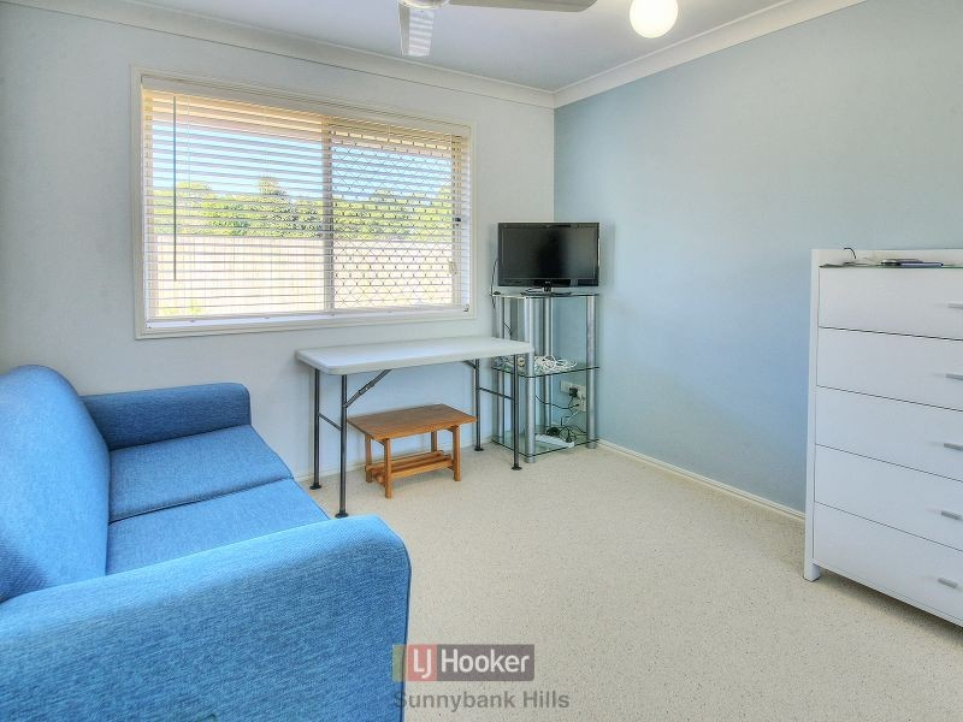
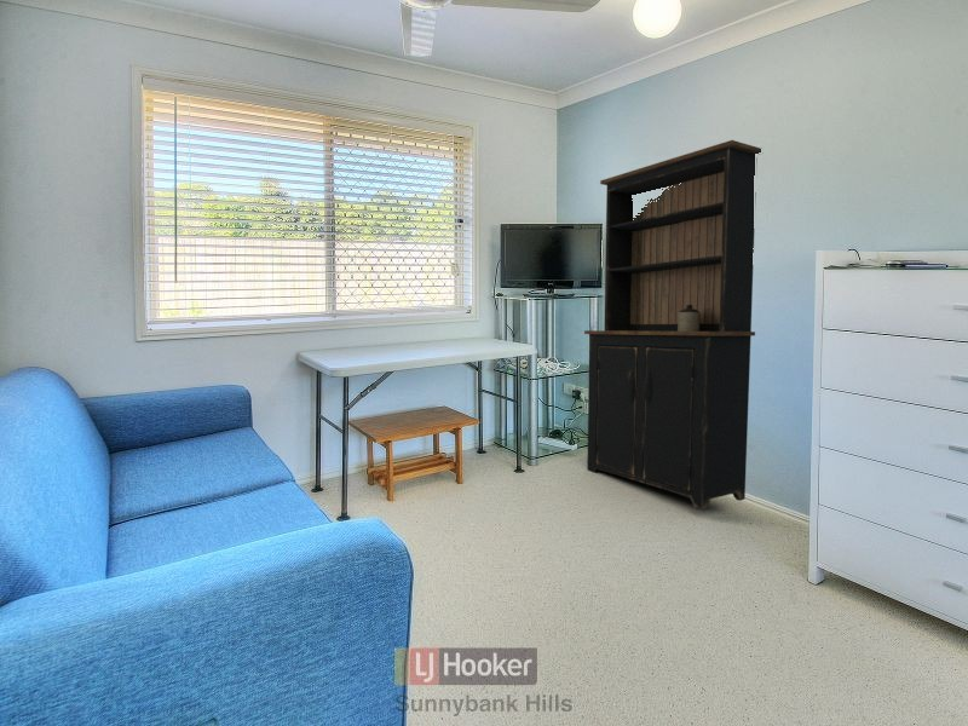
+ bookshelf (662, 327)
